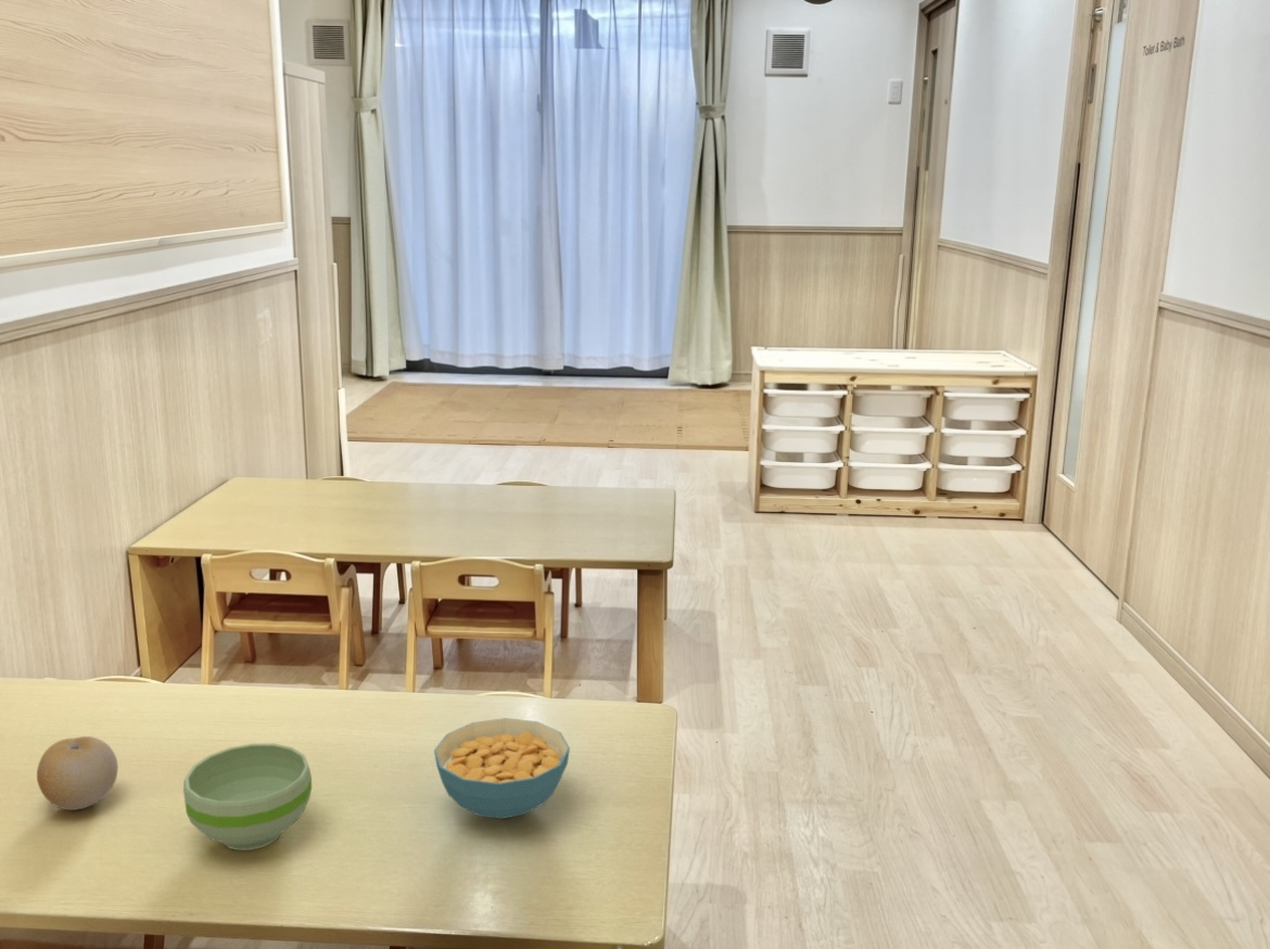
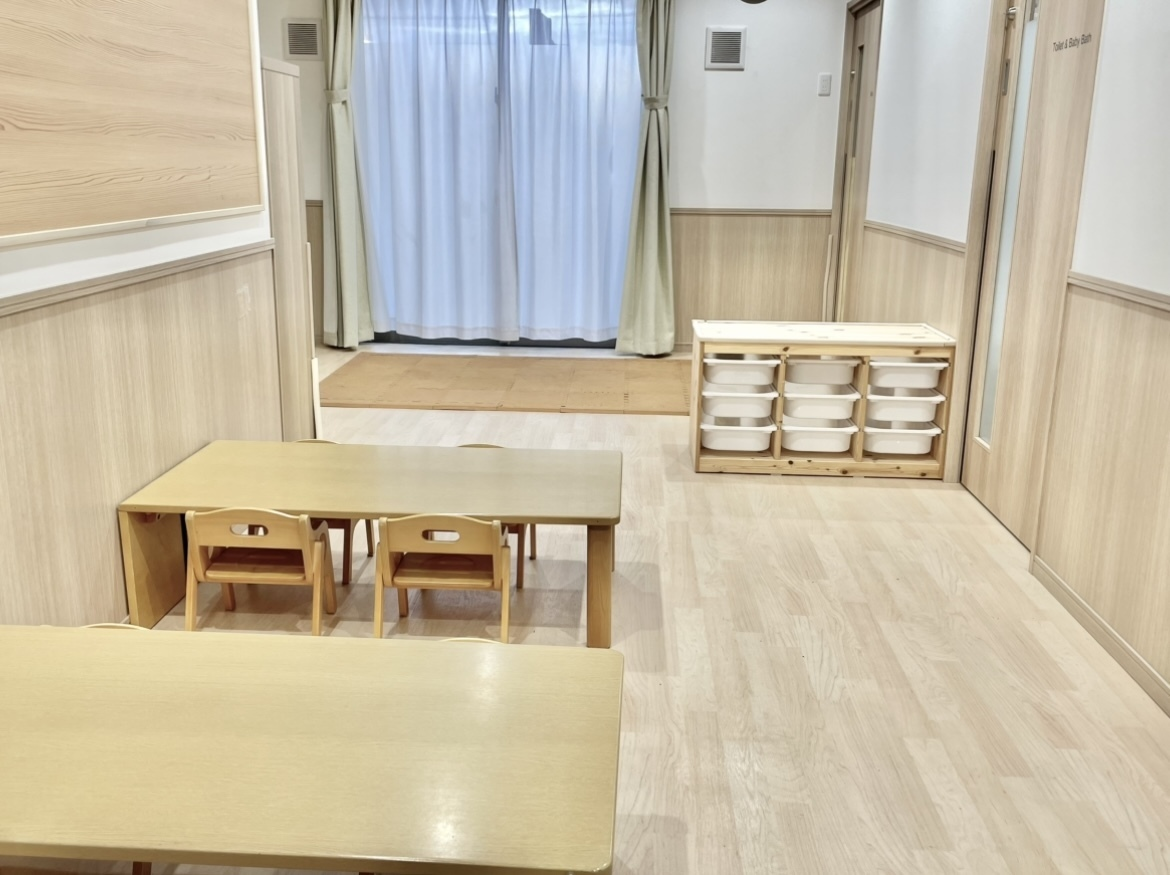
- fruit (78, 773)
- bowl (250, 803)
- cereal bowl (503, 778)
